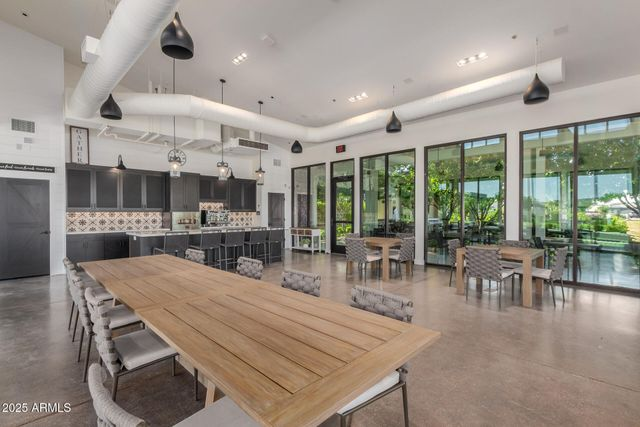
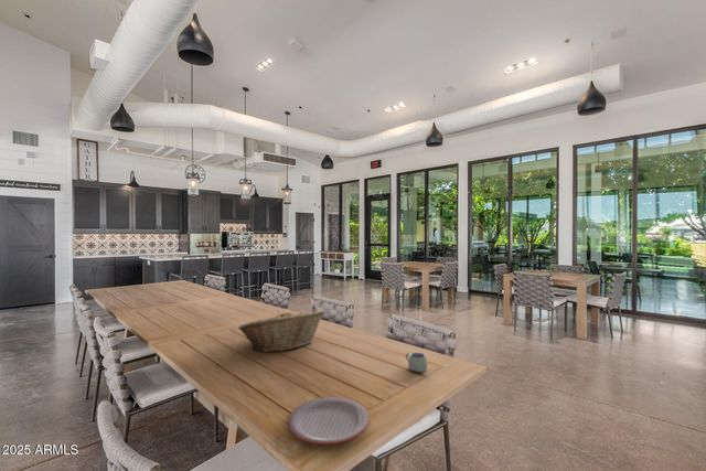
+ fruit basket (284, 325)
+ plate (329, 420)
+ mug (415, 361)
